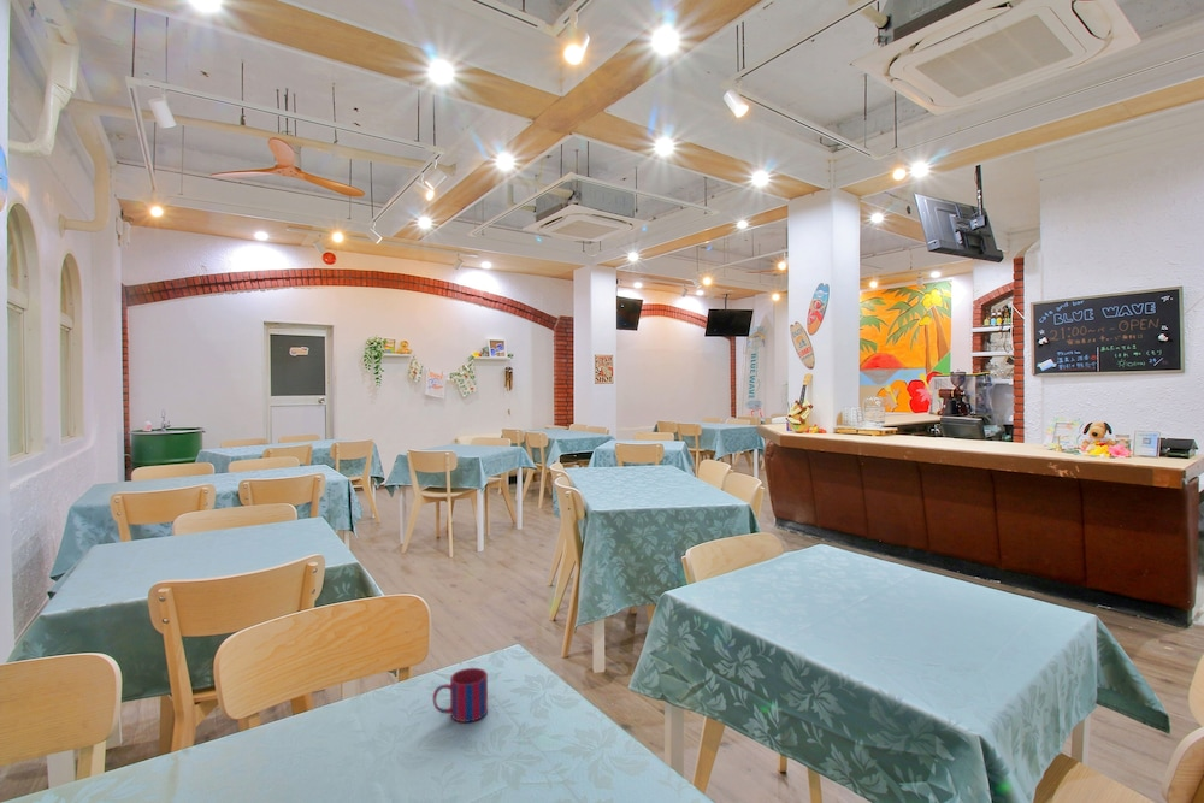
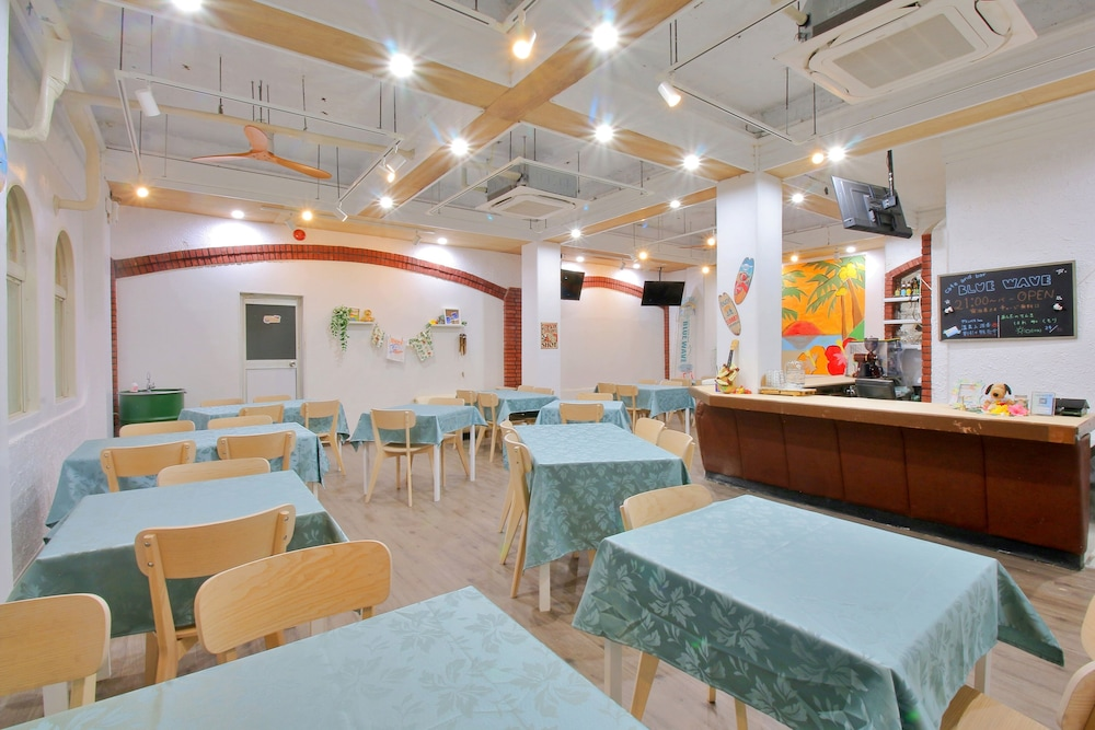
- mug (460, 696)
